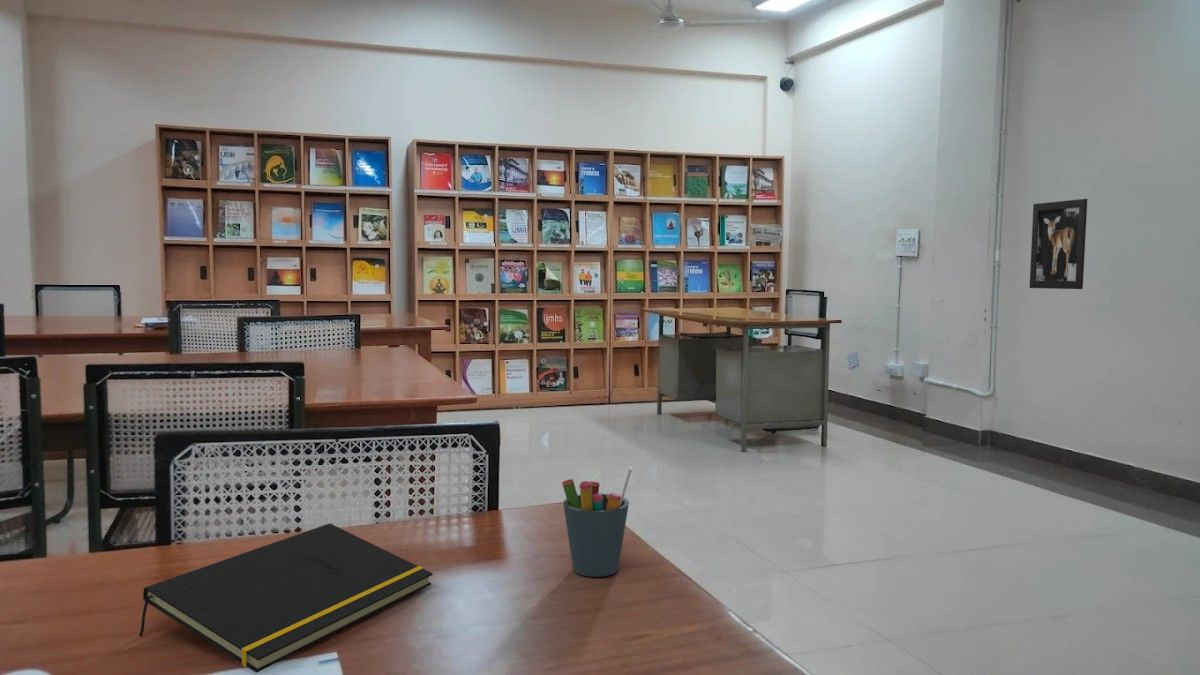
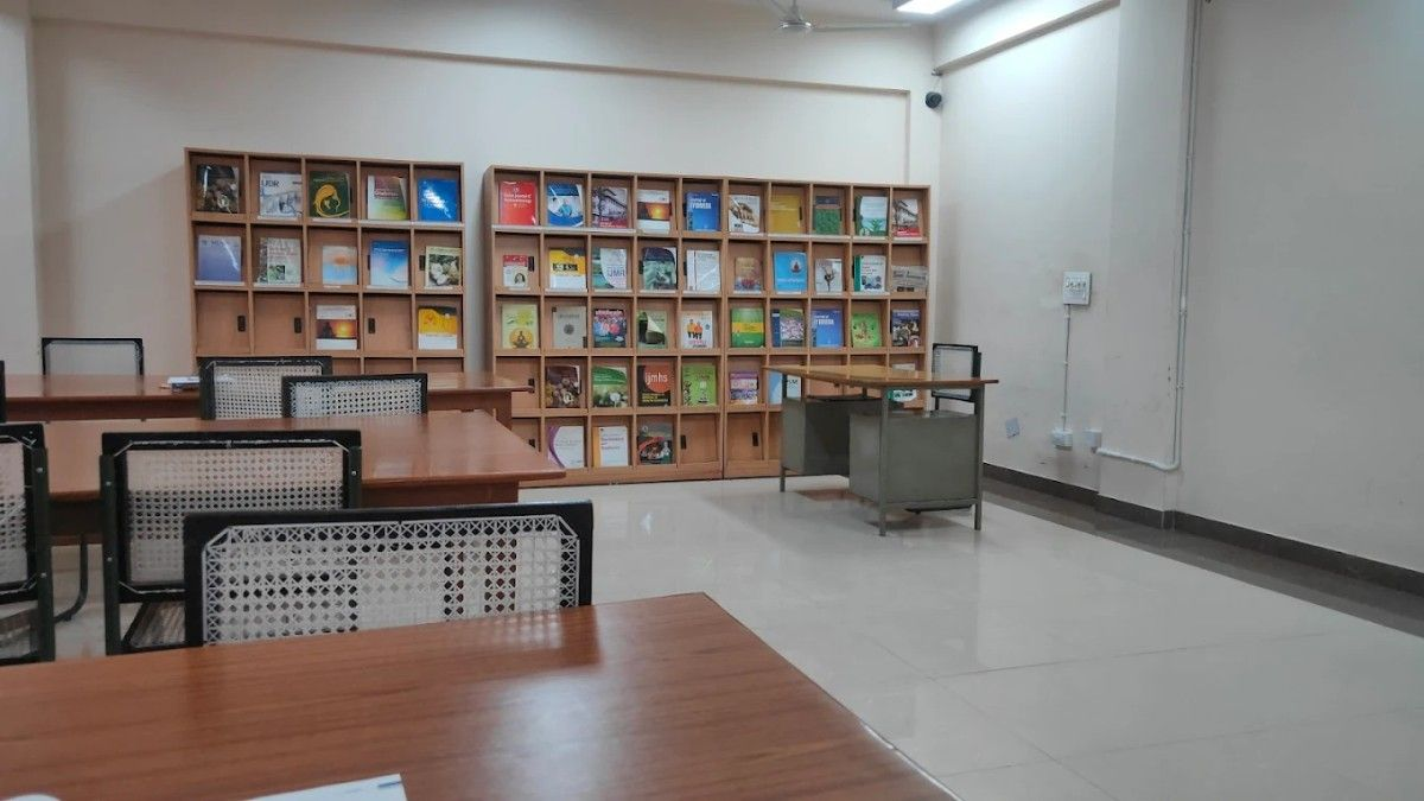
- notepad (298, 585)
- pen holder (595, 517)
- wall art (1057, 245)
